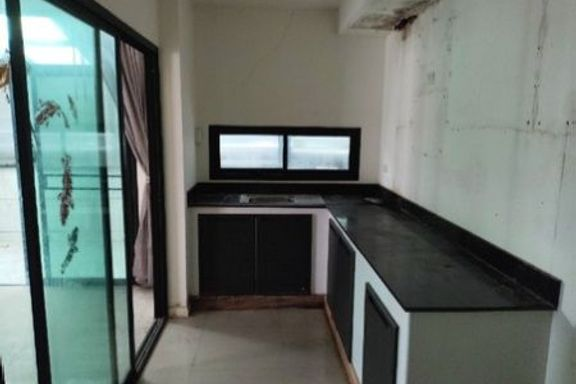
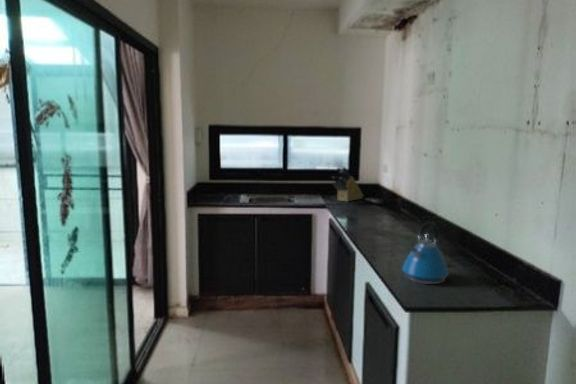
+ kettle (427, 249)
+ knife block (348, 183)
